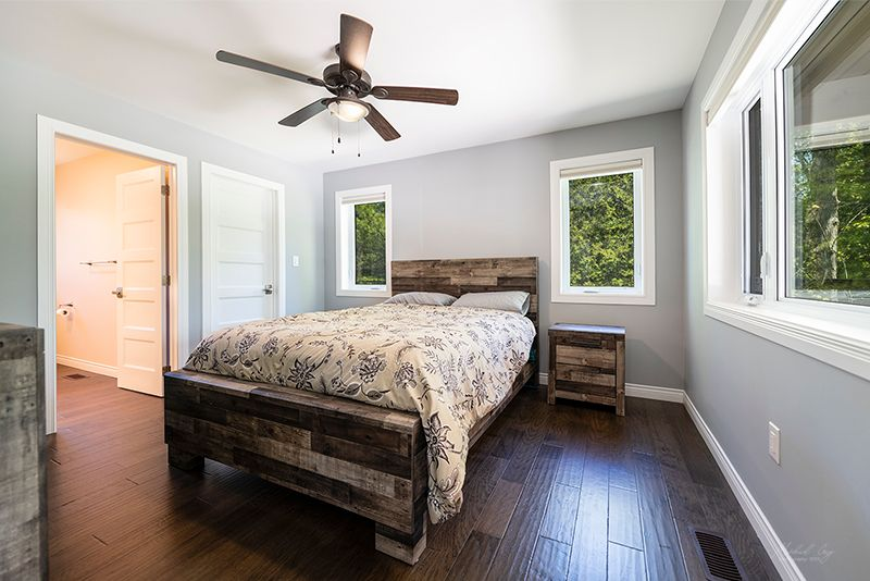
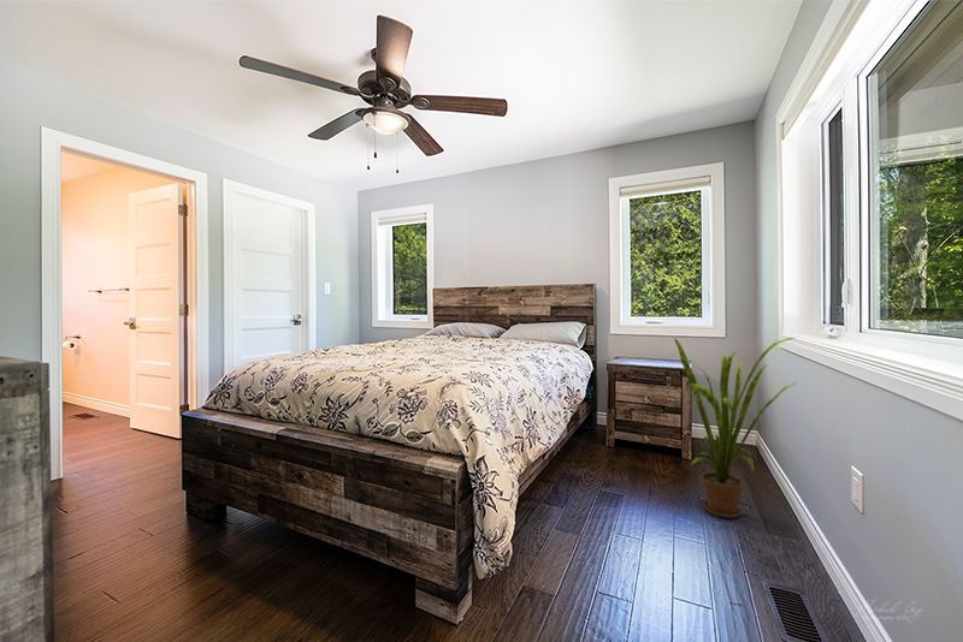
+ house plant (731, 423)
